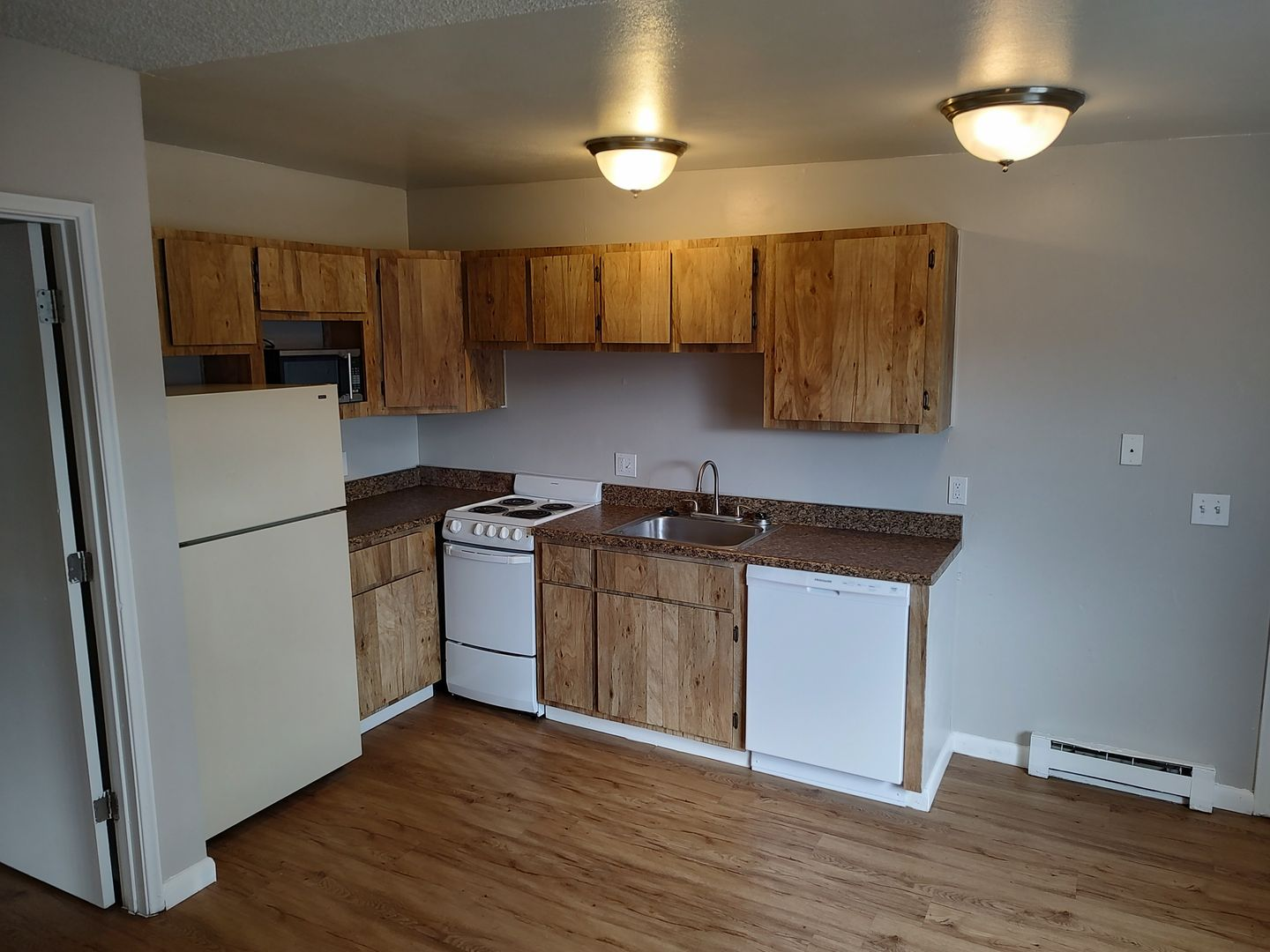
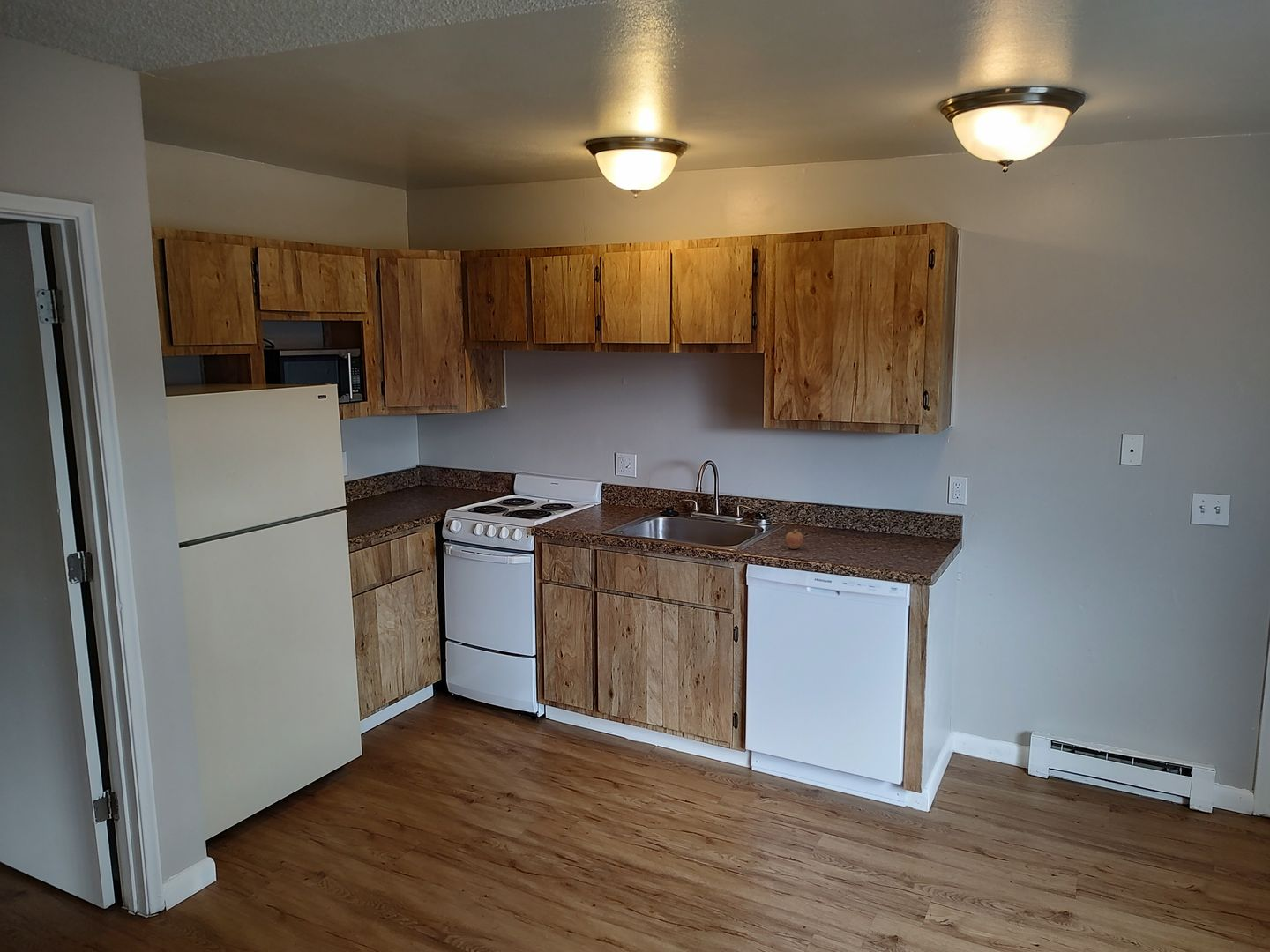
+ fruit (794, 538)
